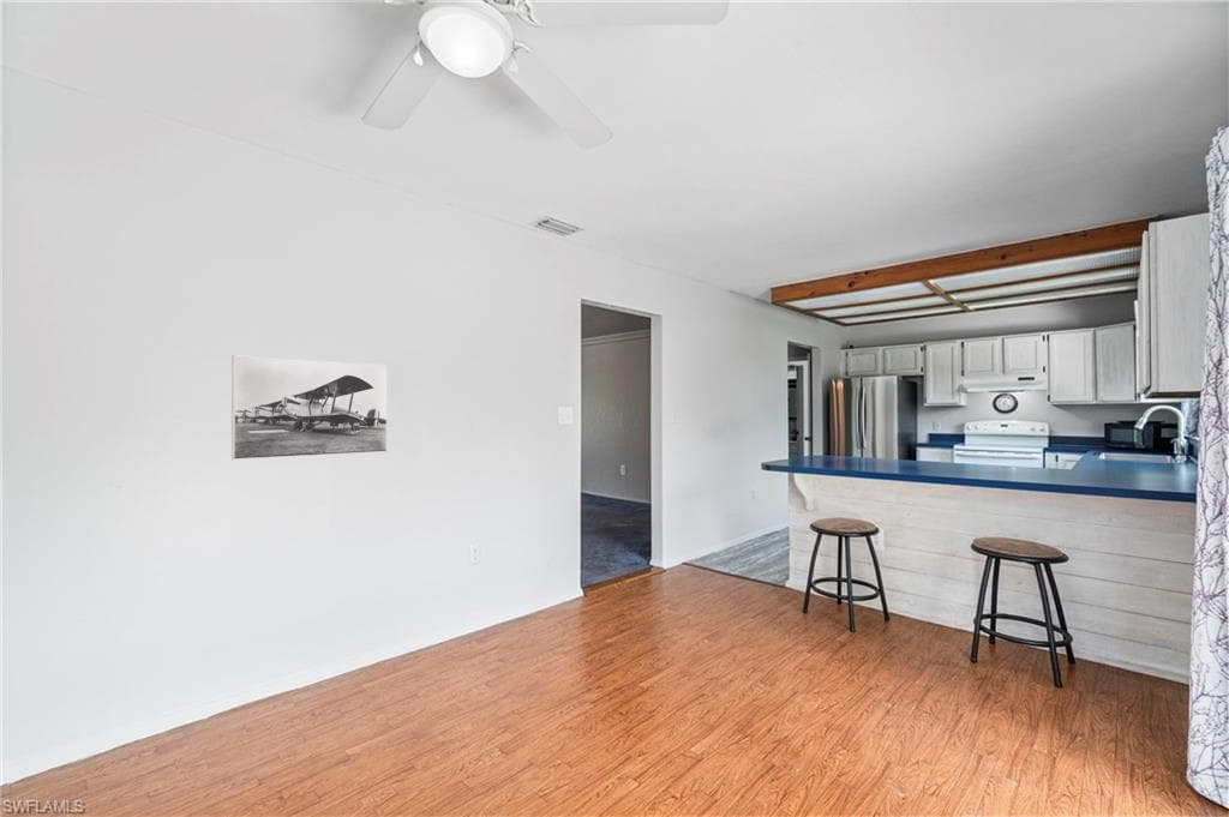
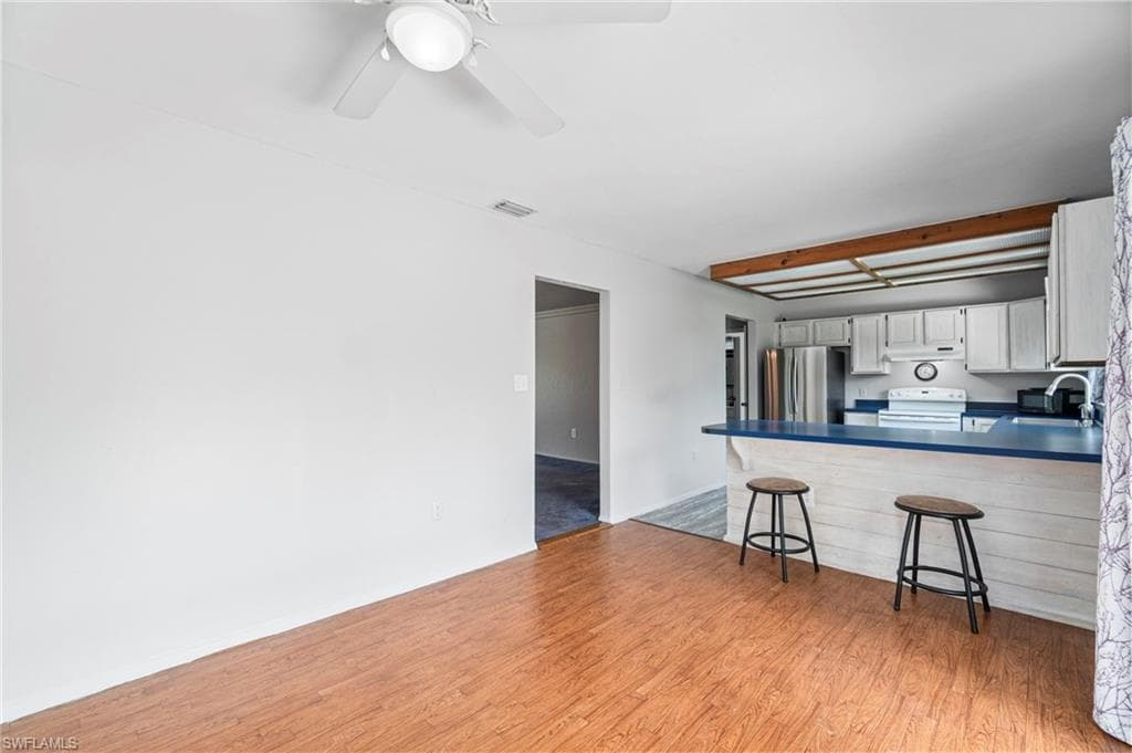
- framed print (316, 408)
